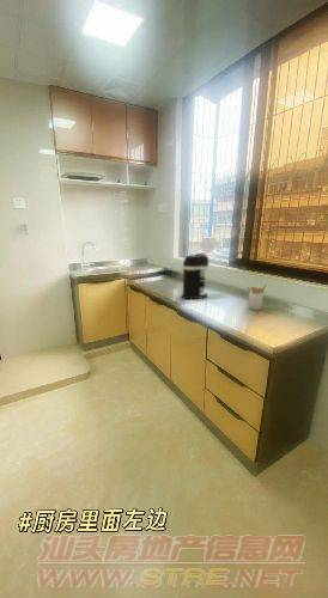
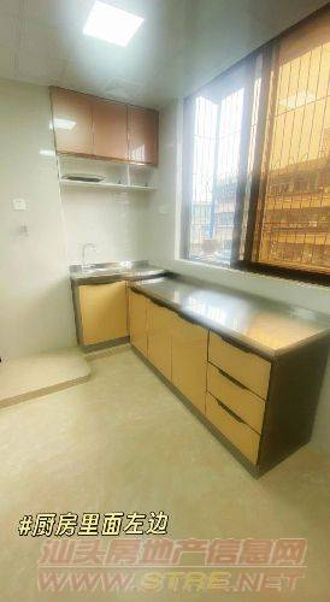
- utensil holder (255, 297)
- coffee maker (195, 275)
